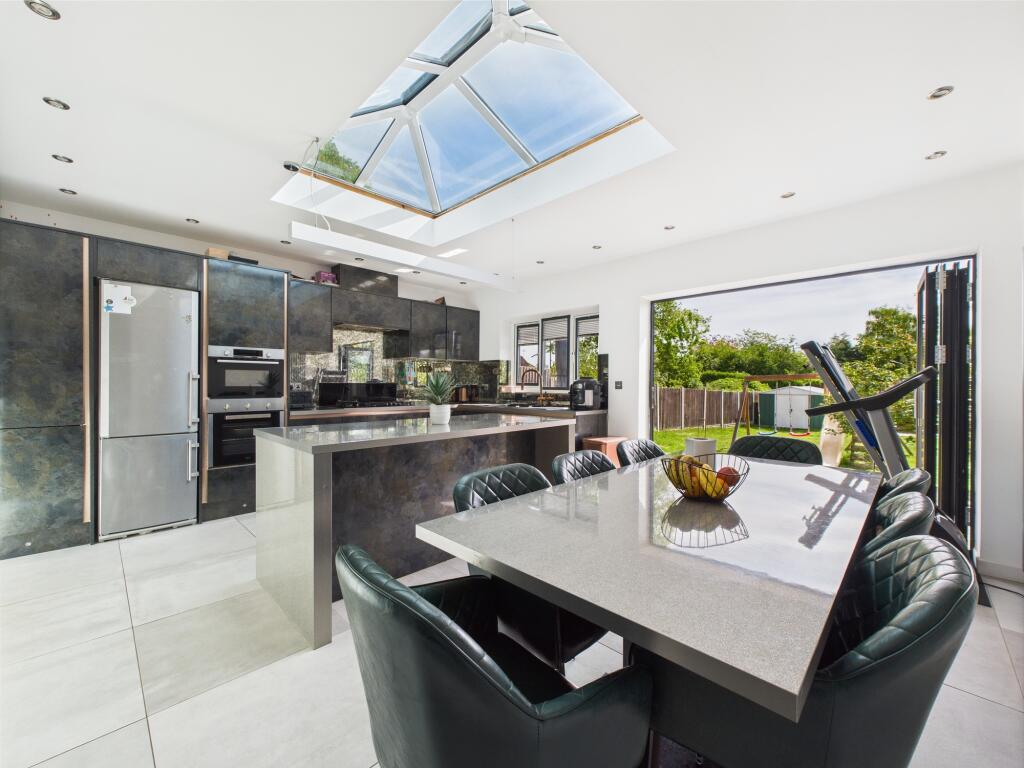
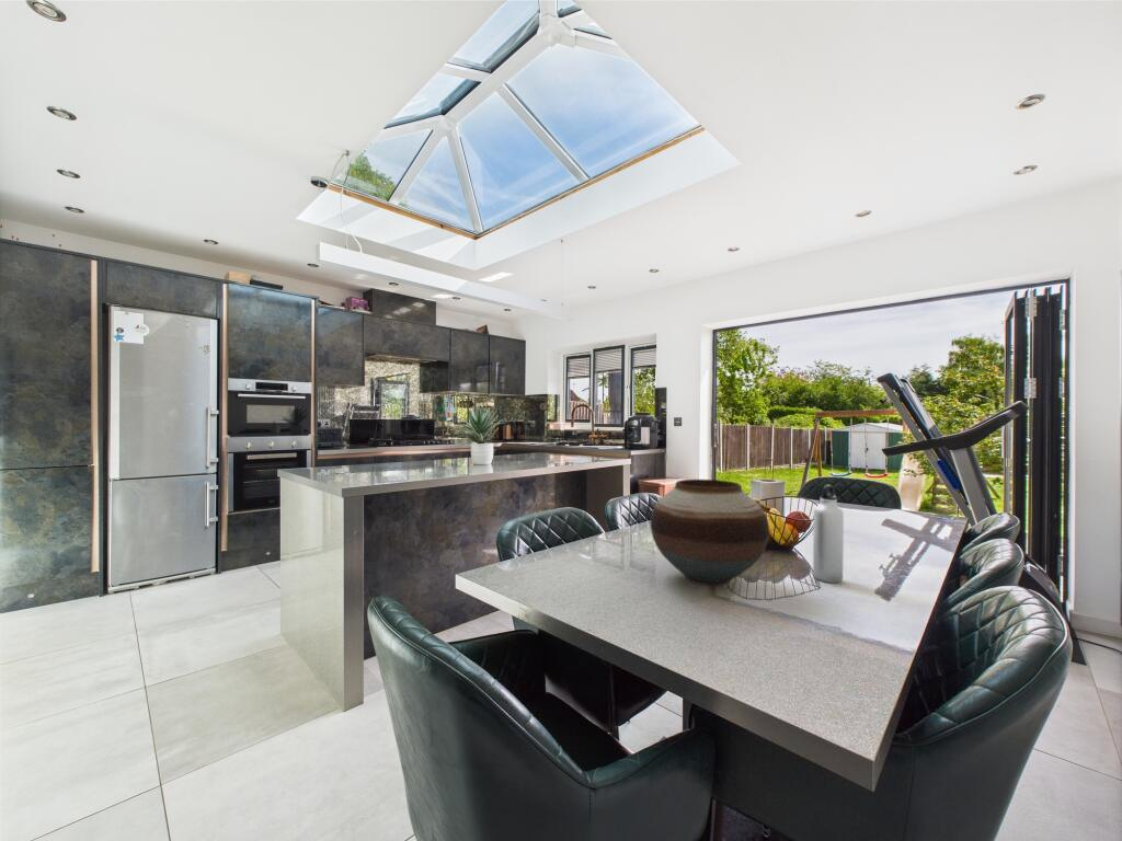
+ water bottle (827, 531)
+ vase (707, 530)
